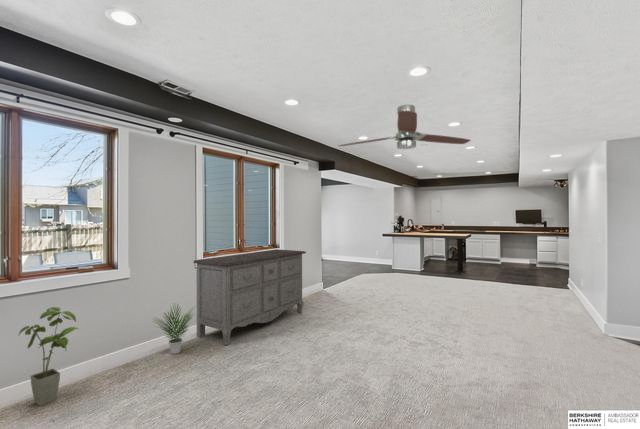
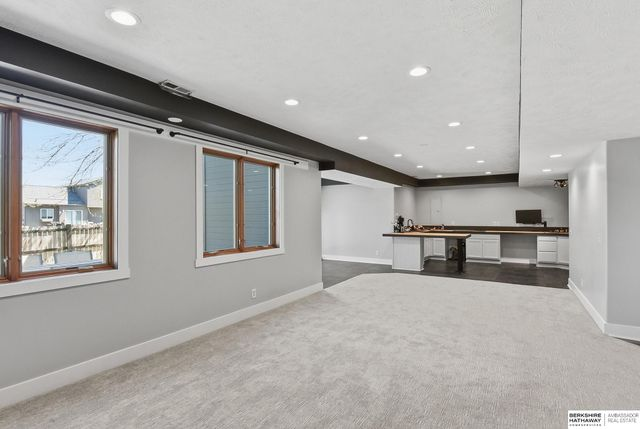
- house plant (52, 352)
- potted plant (175, 329)
- electric fan (402, 123)
- dresser (257, 289)
